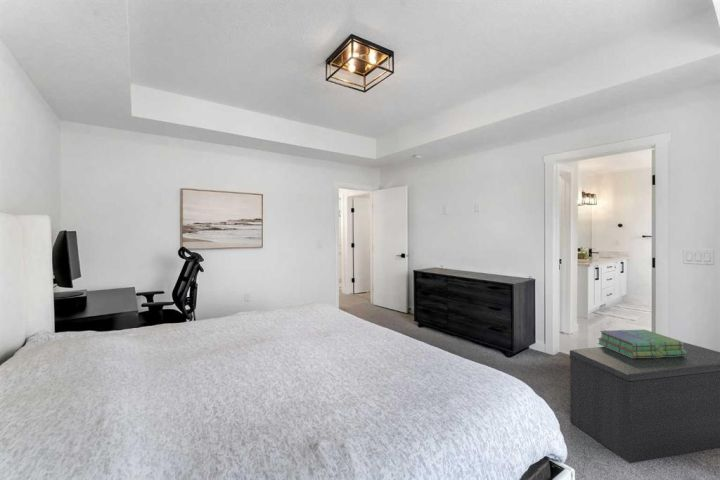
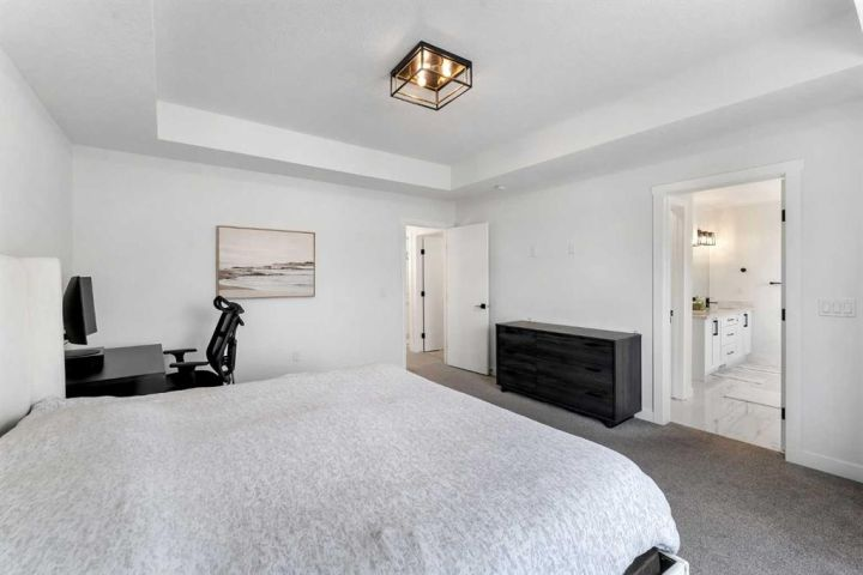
- bench (655, 393)
- stack of books (639, 342)
